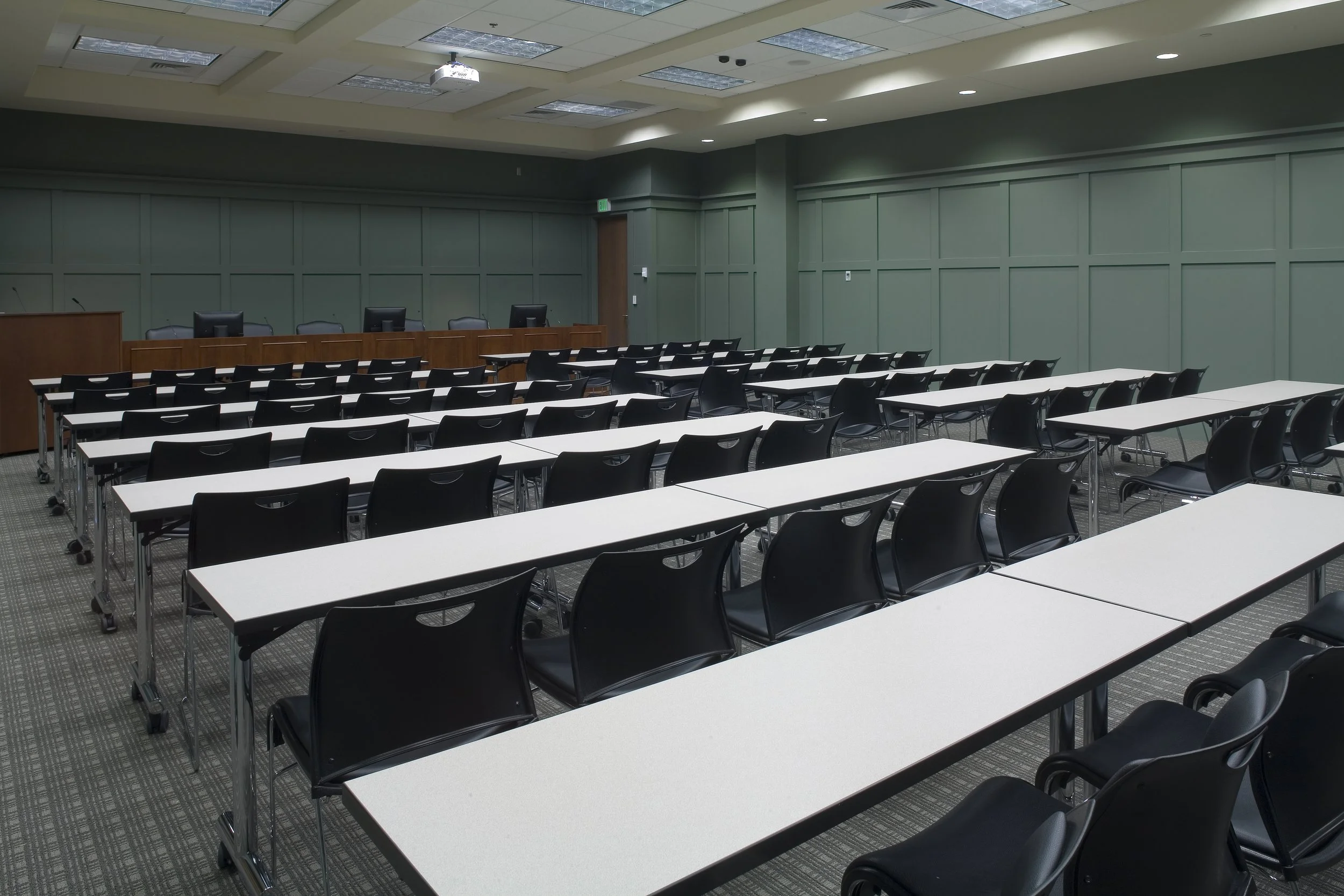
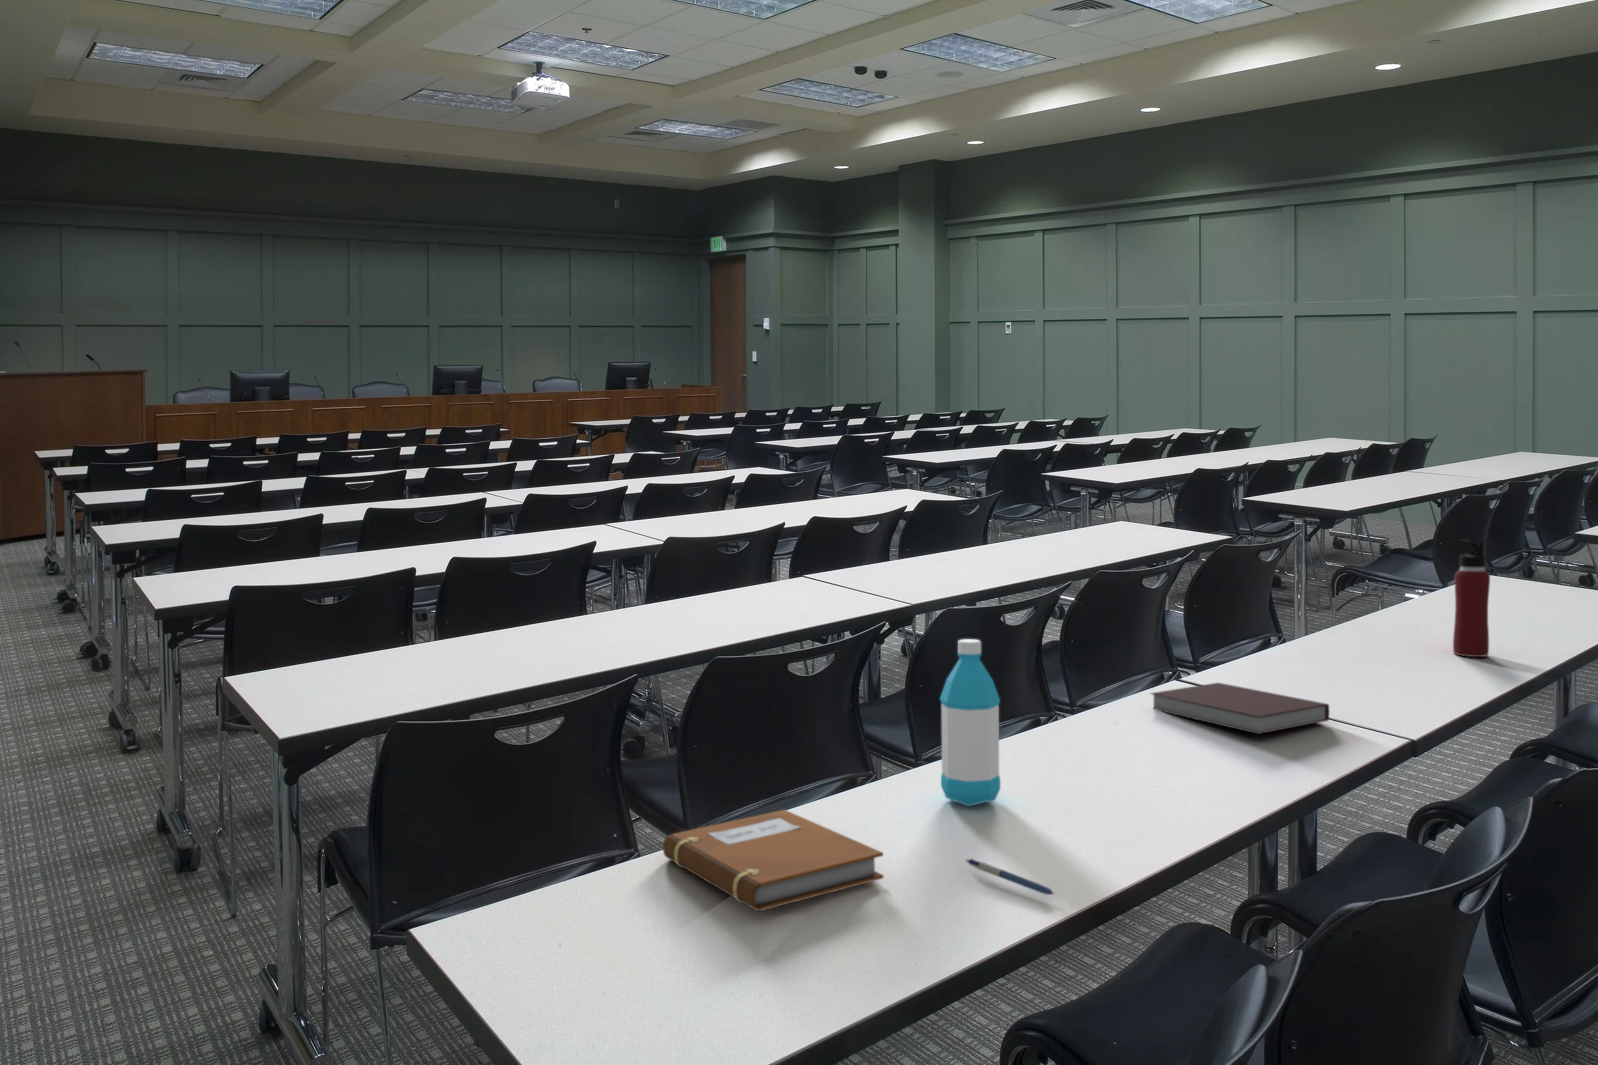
+ water bottle (970, 720)
+ pen (1008, 876)
+ water bottle (1472, 598)
+ notebook (1237, 706)
+ notebook (767, 855)
